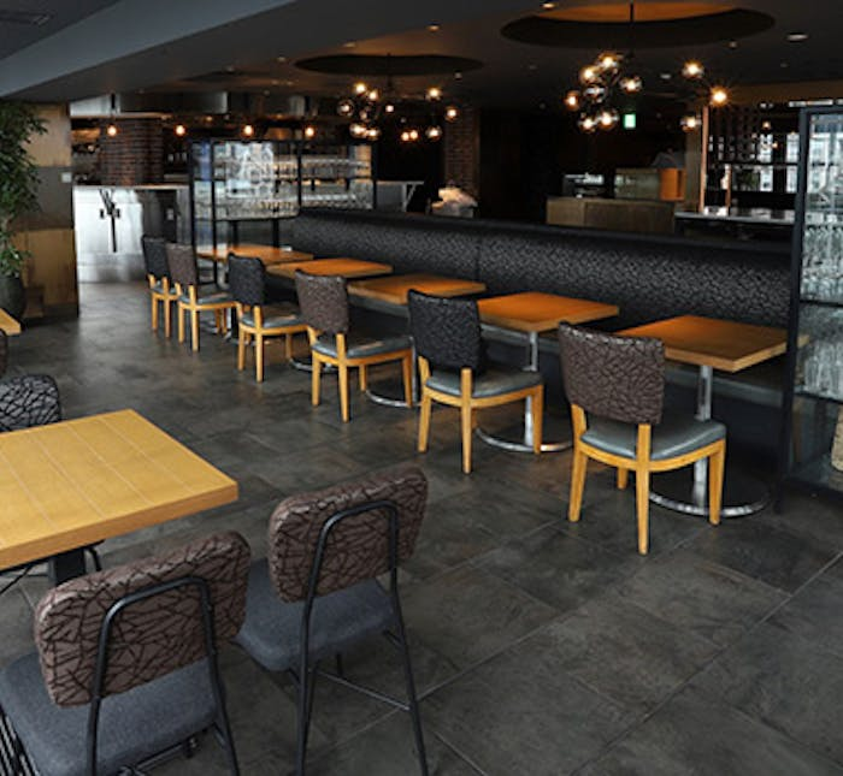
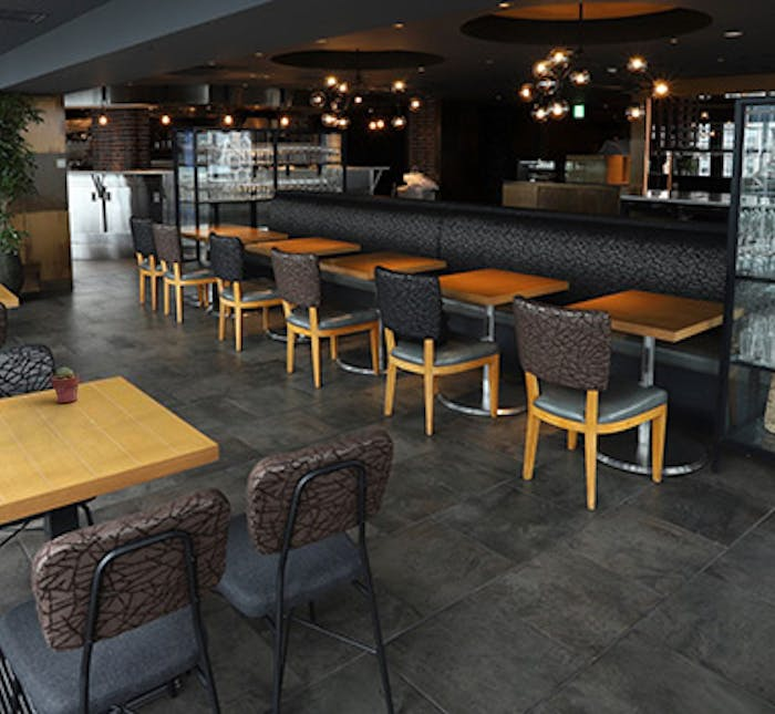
+ potted succulent (65, 383)
